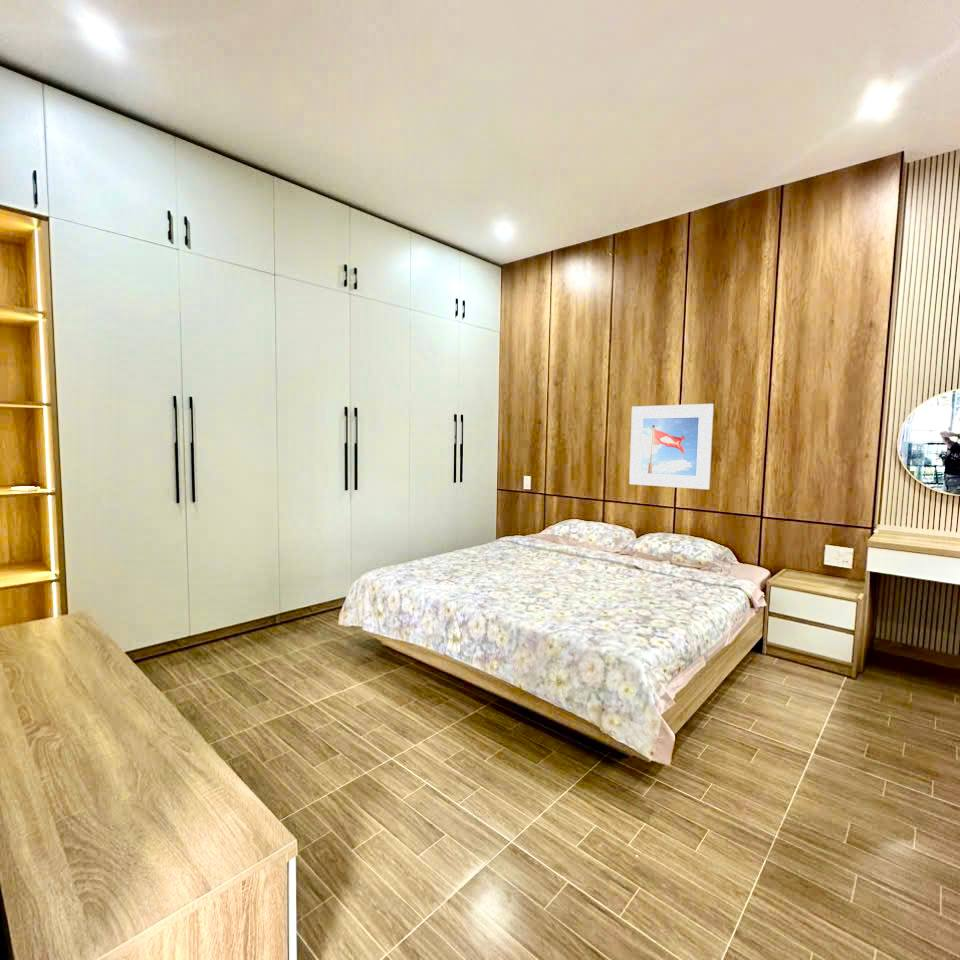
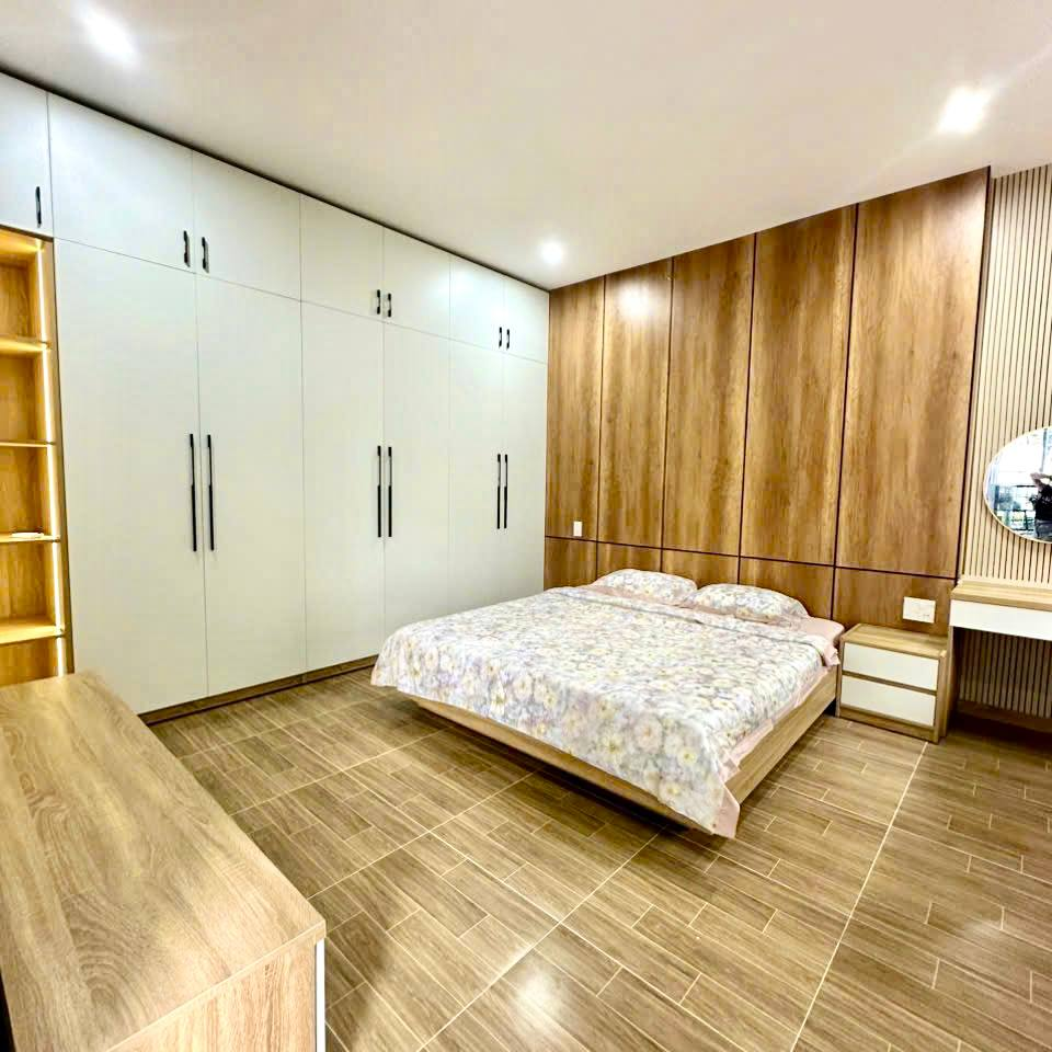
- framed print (669, 446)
